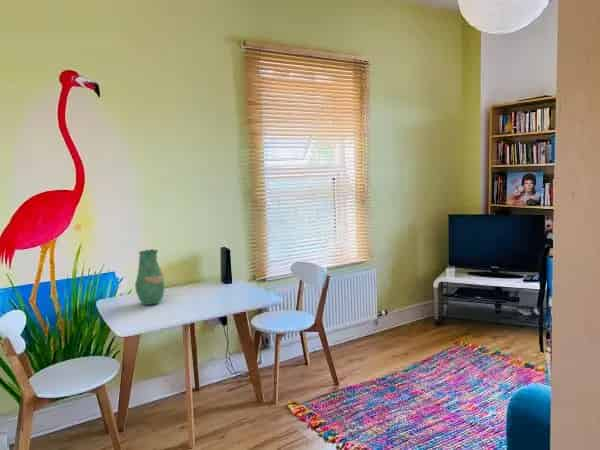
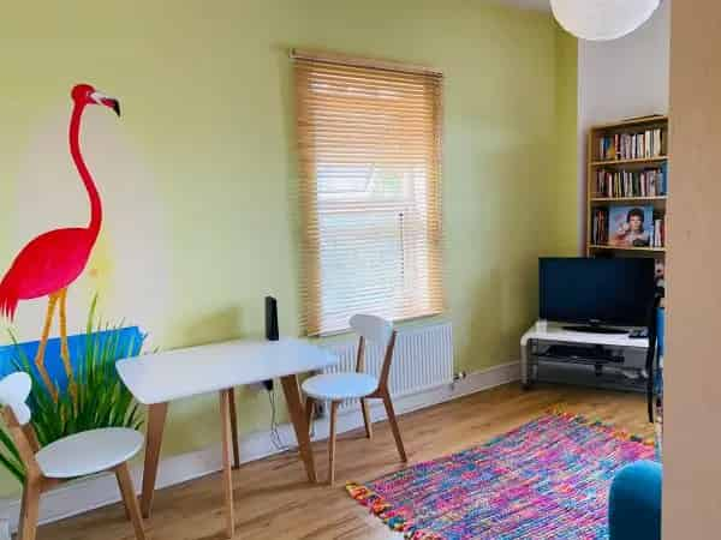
- vase (148, 276)
